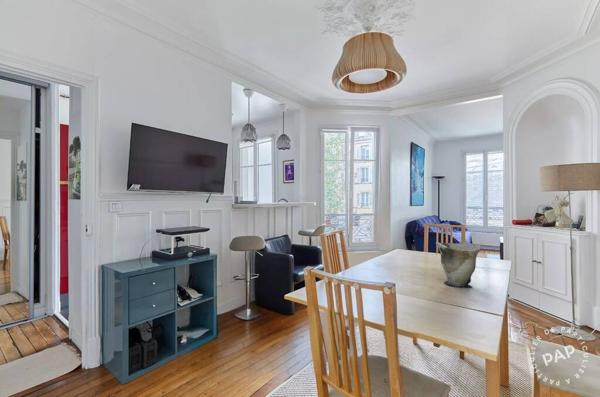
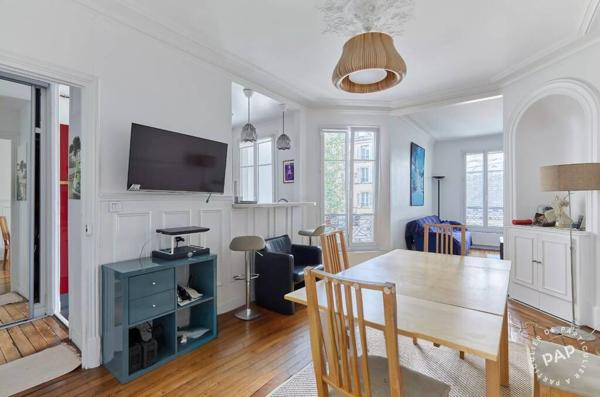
- vase (458, 263)
